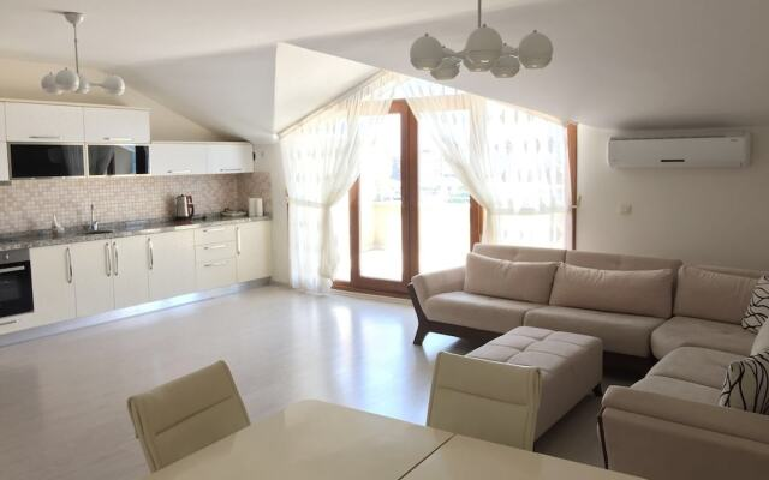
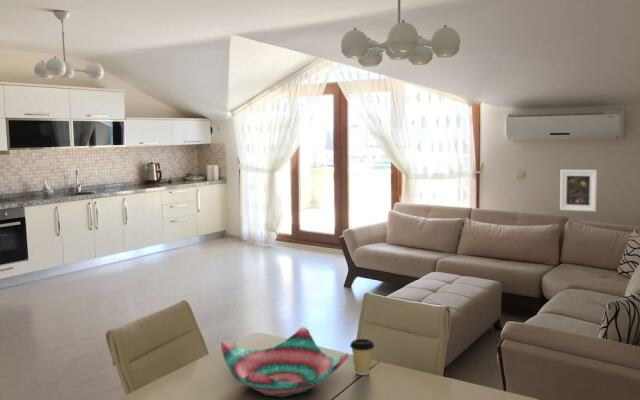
+ decorative bowl (283, 366)
+ coffee cup (362, 356)
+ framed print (578, 190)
